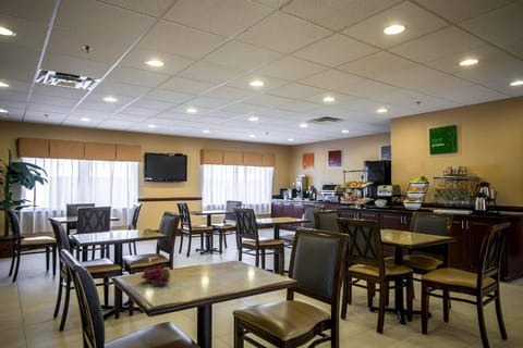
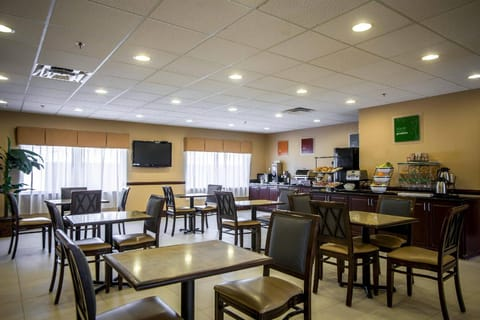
- grapes (156, 275)
